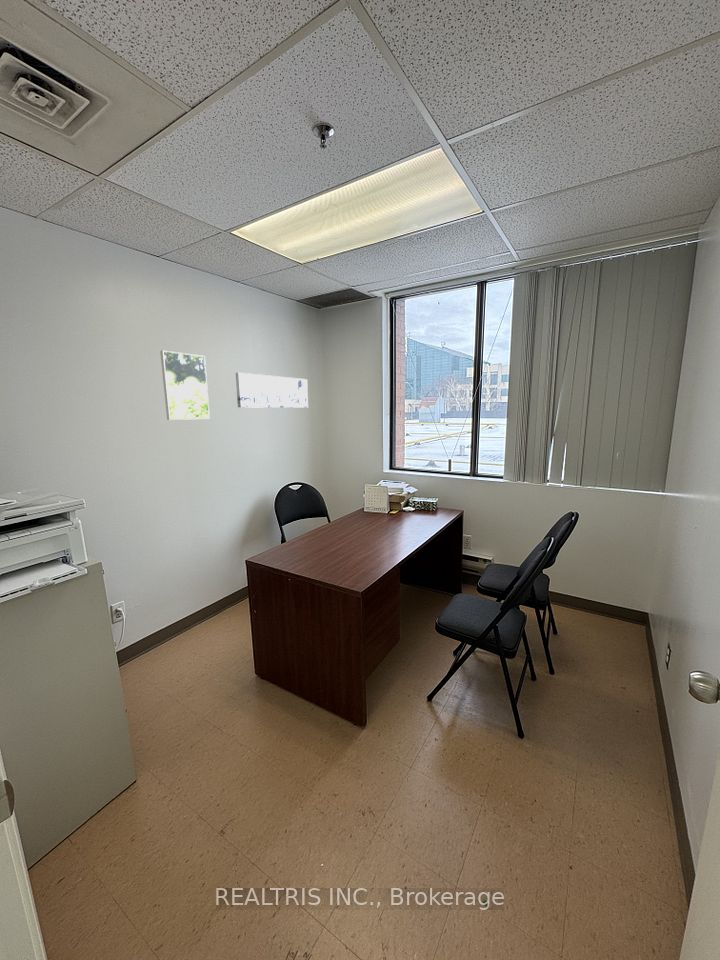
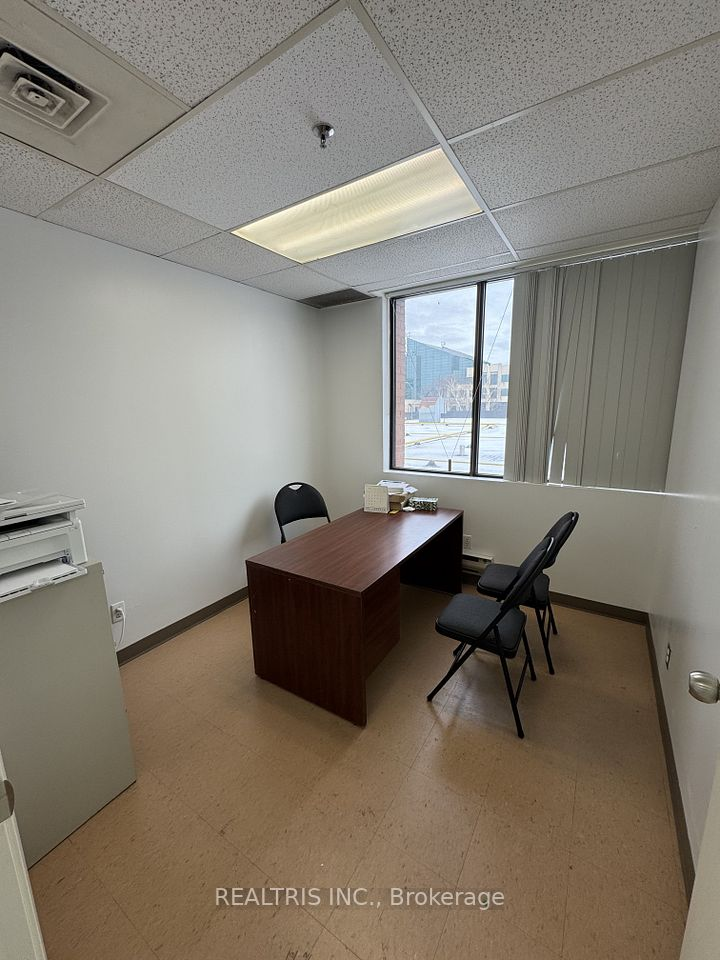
- wall art (275, 392)
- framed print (186, 386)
